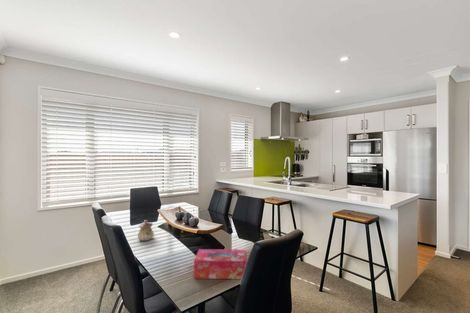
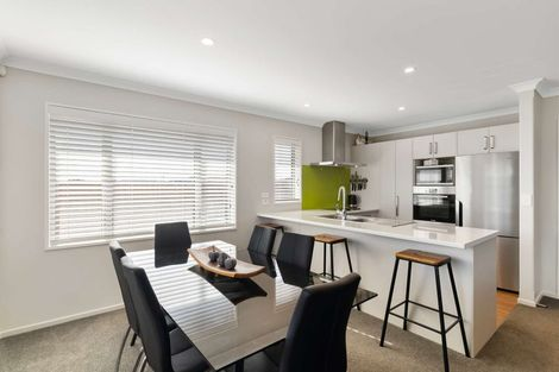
- teapot (145, 229)
- tissue box (221, 263)
